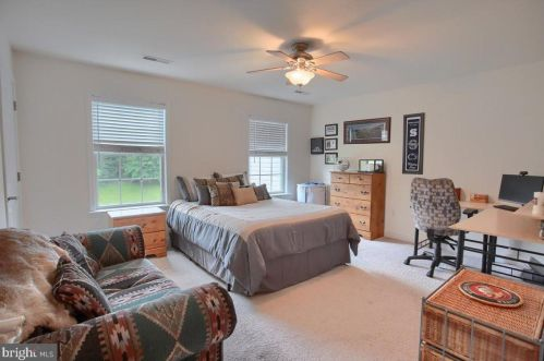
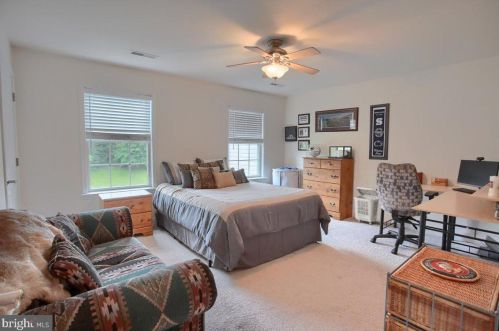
+ laundry basket (366, 205)
